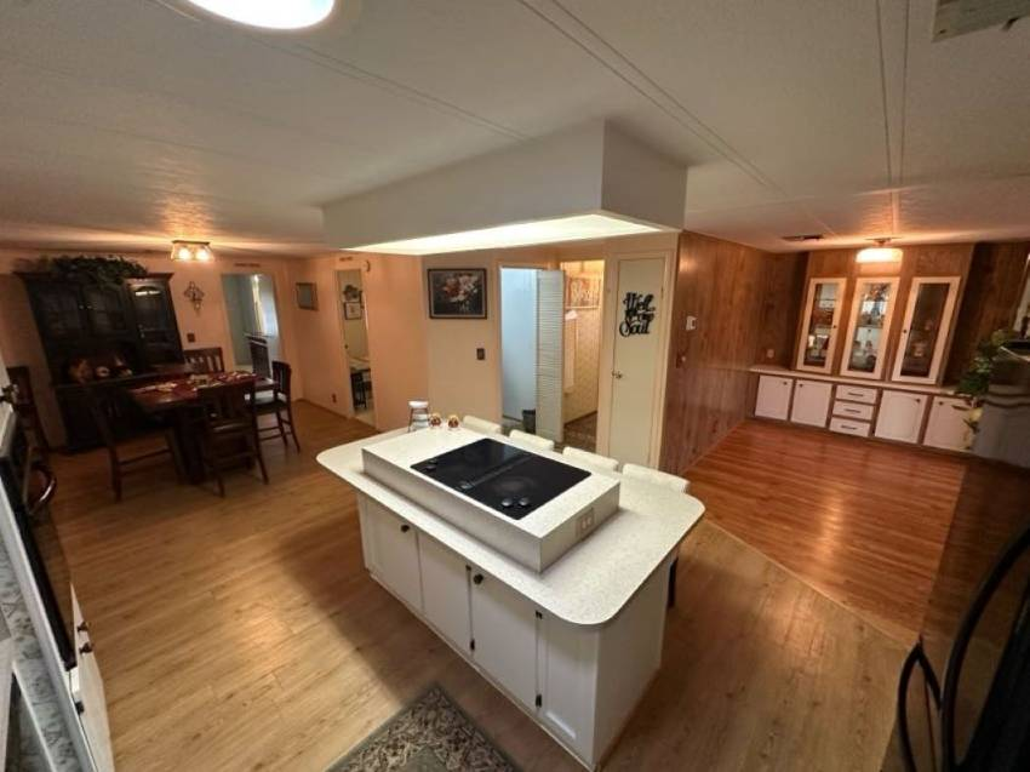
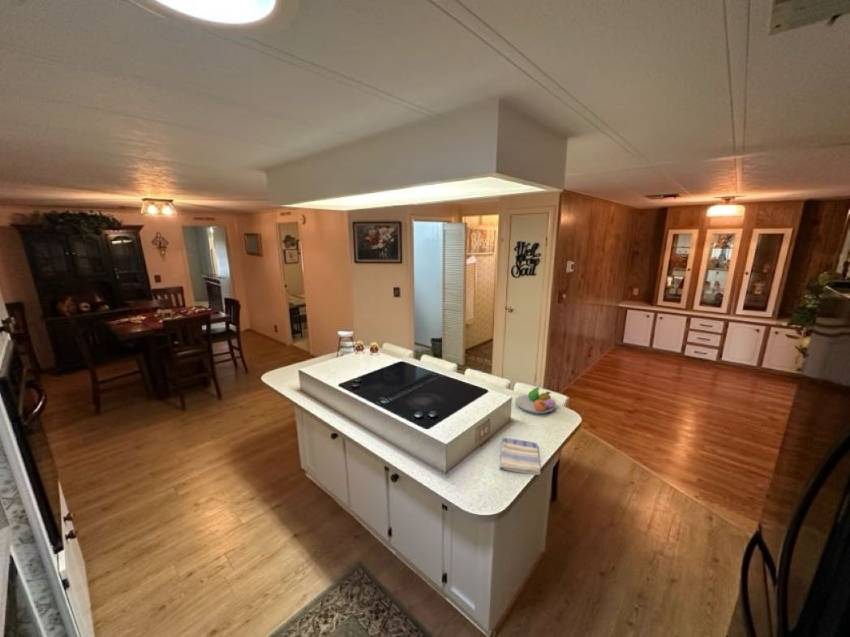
+ fruit bowl (535, 398)
+ dish towel (519, 454)
